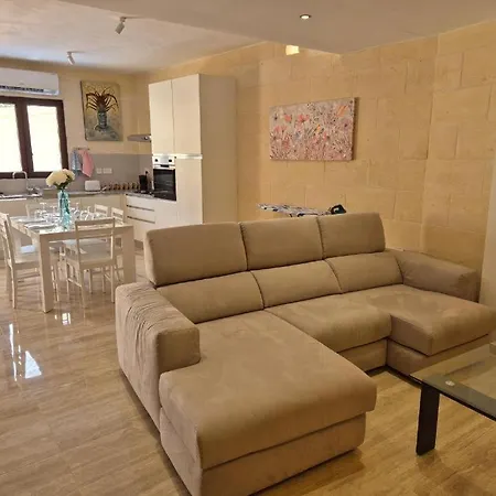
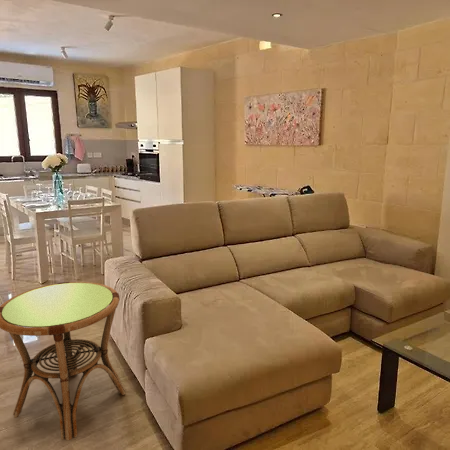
+ side table (64, 353)
